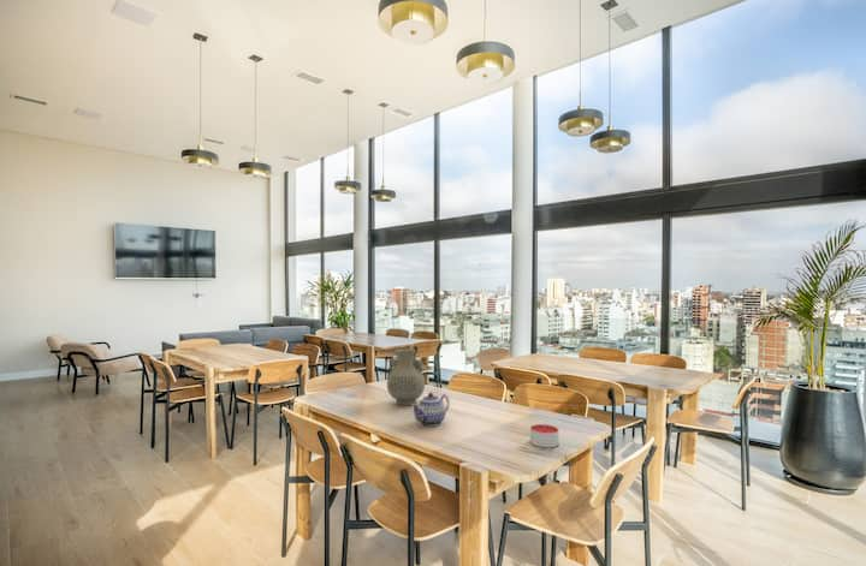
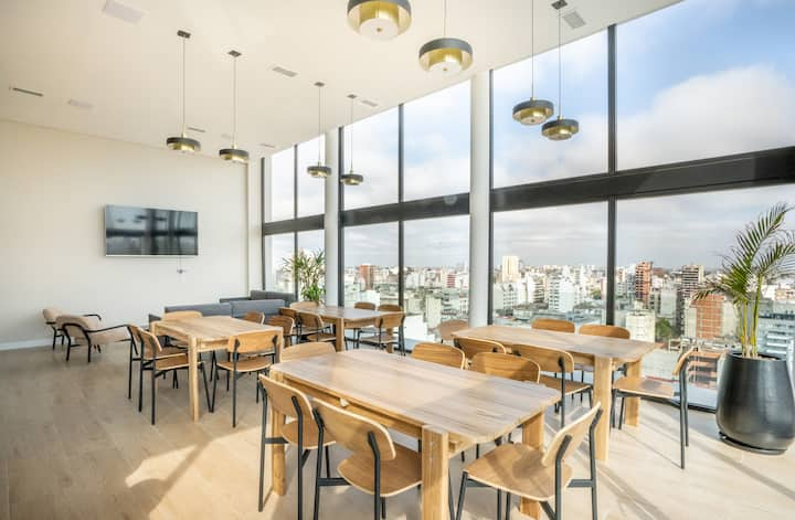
- candle (544, 434)
- teapot (431, 407)
- vase (405, 376)
